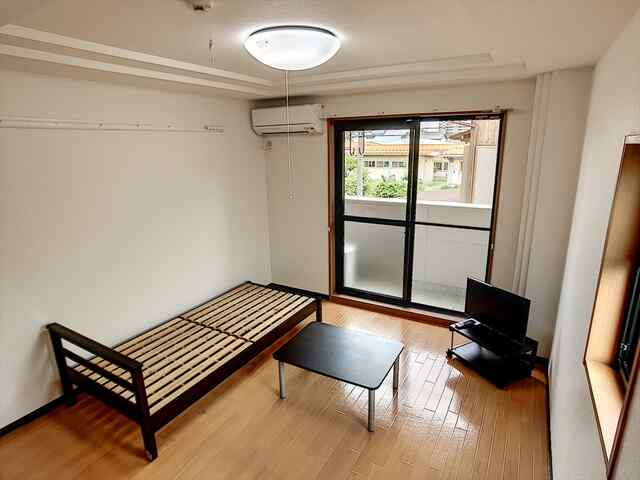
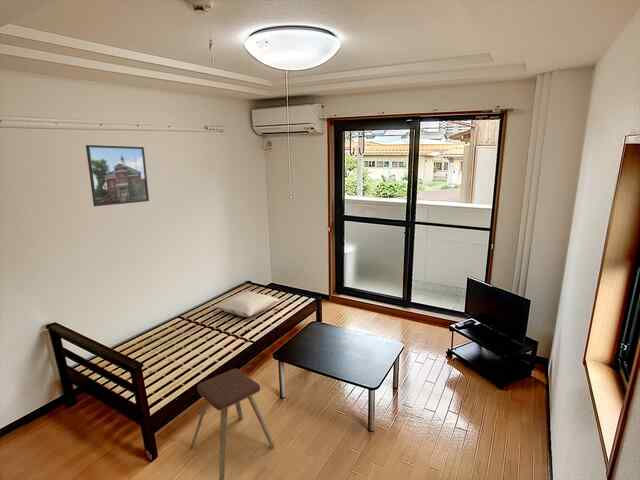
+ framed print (119, 175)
+ music stool (226, 416)
+ pillow (247, 303)
